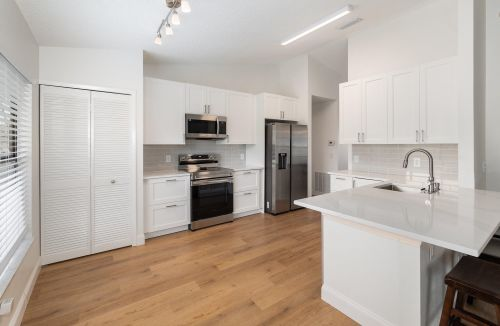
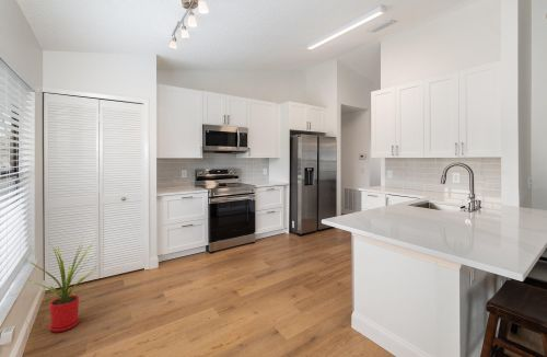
+ house plant (62, 285)
